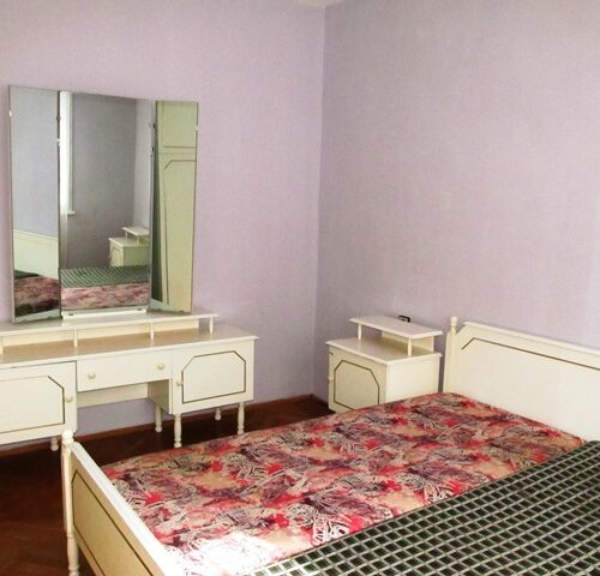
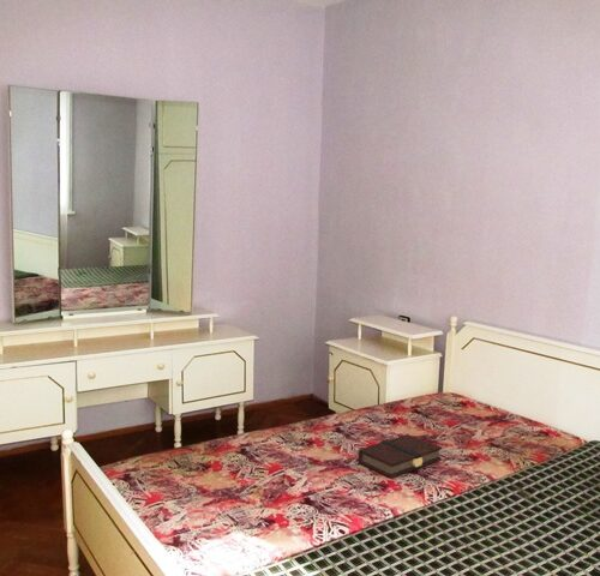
+ book (400, 455)
